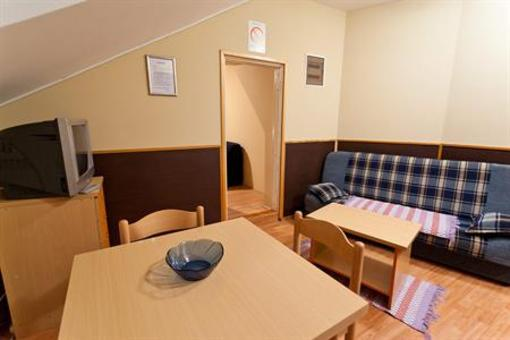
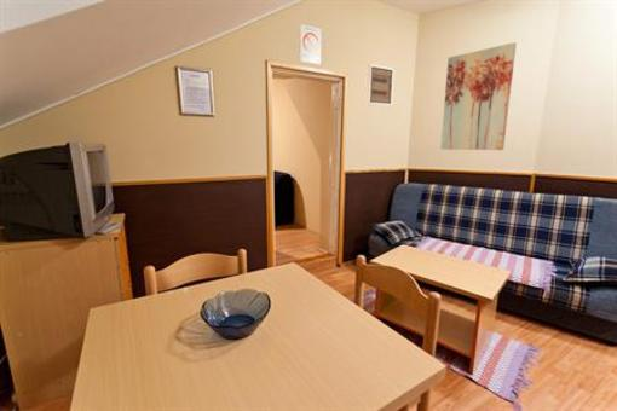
+ wall art (474, 102)
